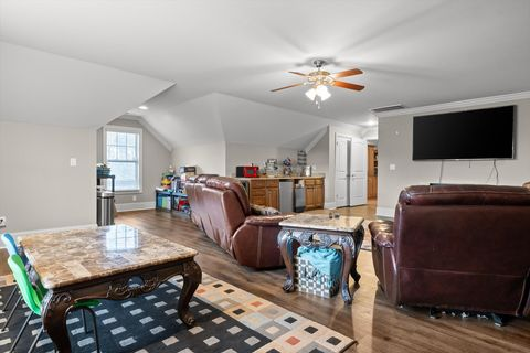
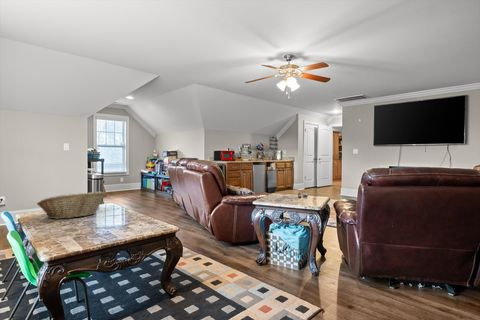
+ fruit basket (73, 203)
